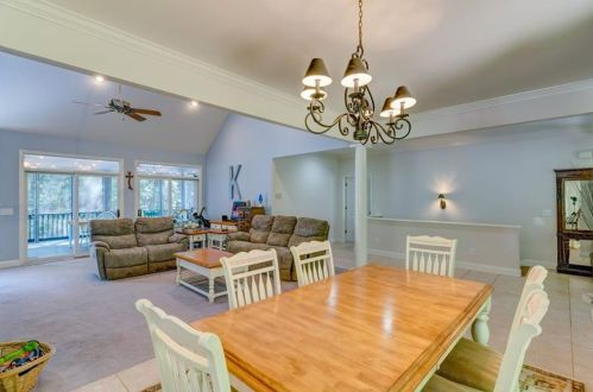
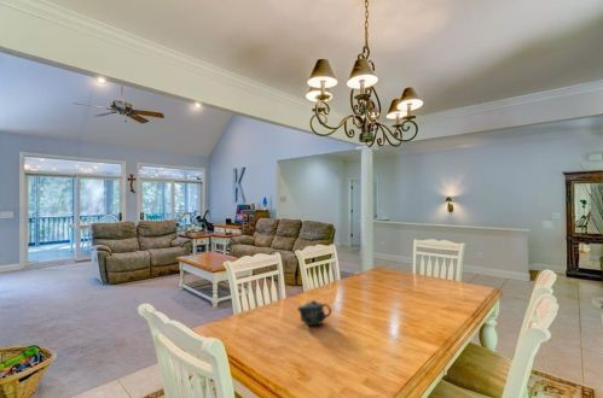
+ chinaware (314, 311)
